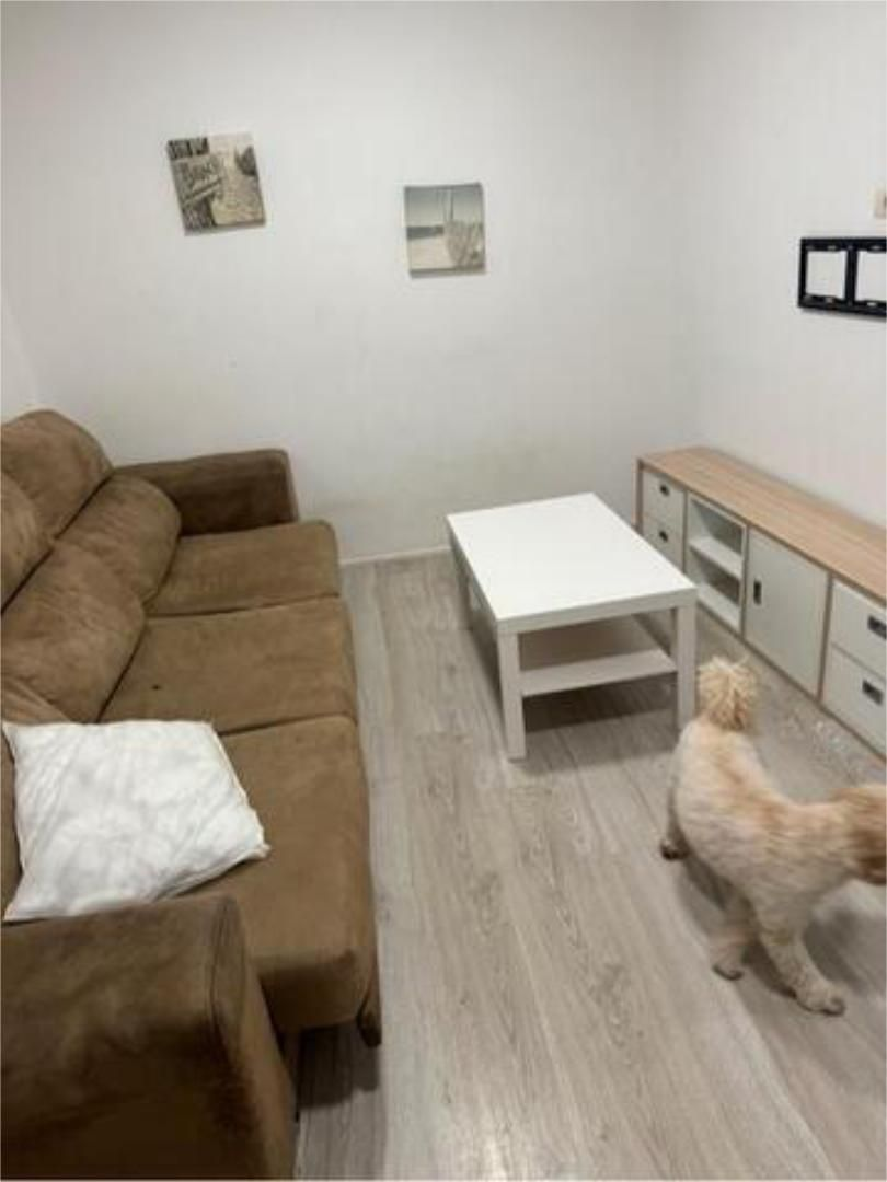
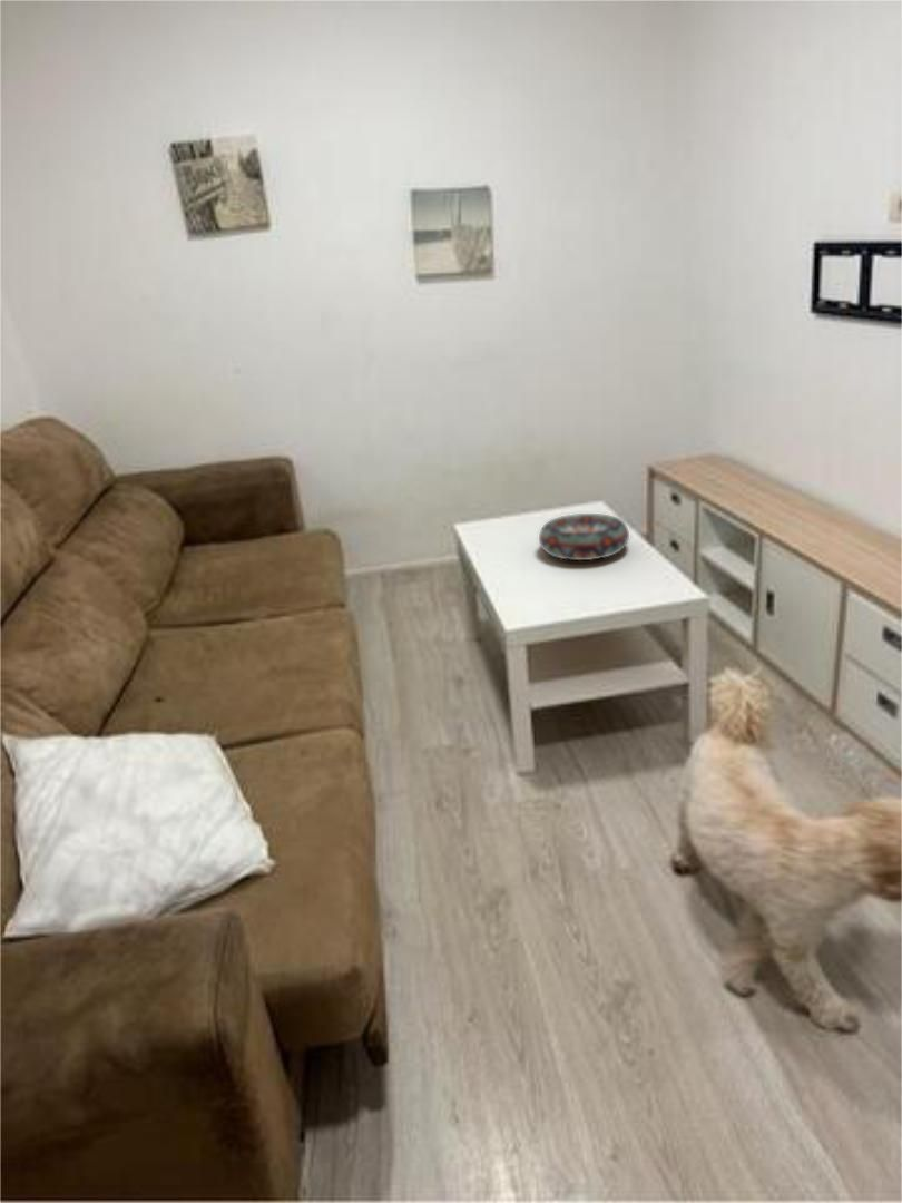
+ decorative bowl (584, 536)
